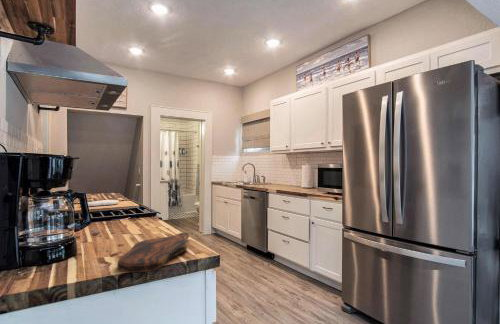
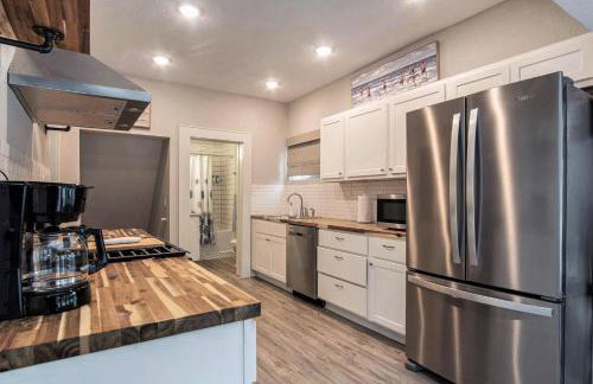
- cutting board (159, 247)
